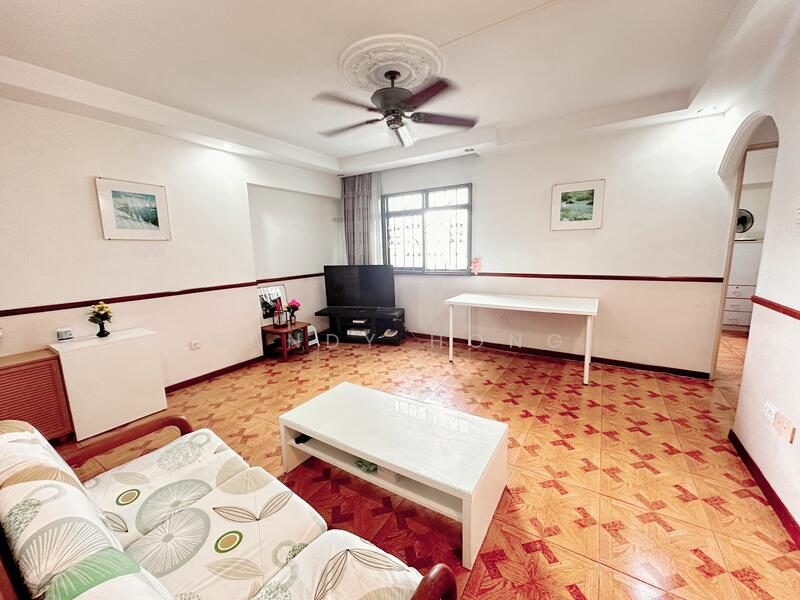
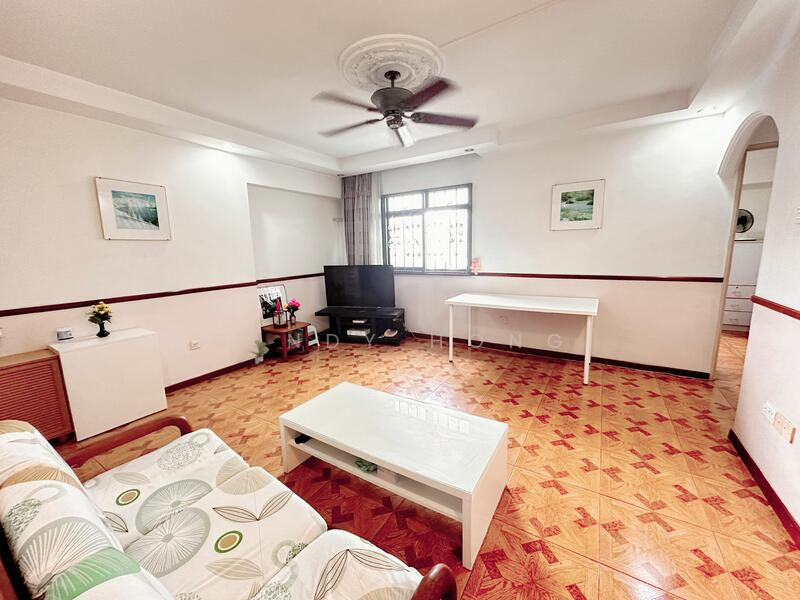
+ potted plant (259, 352)
